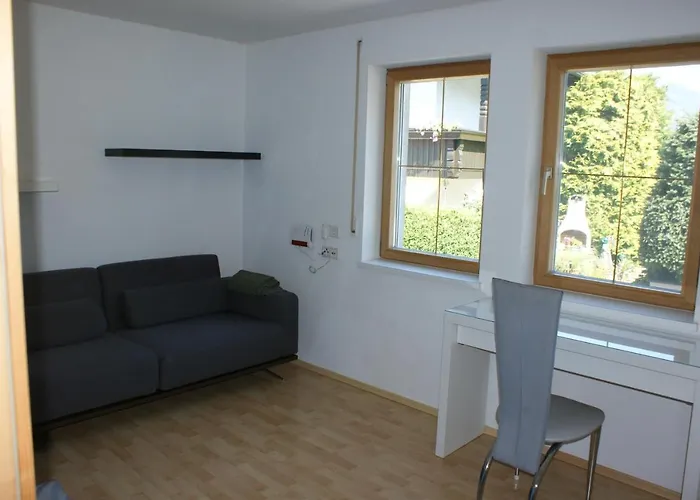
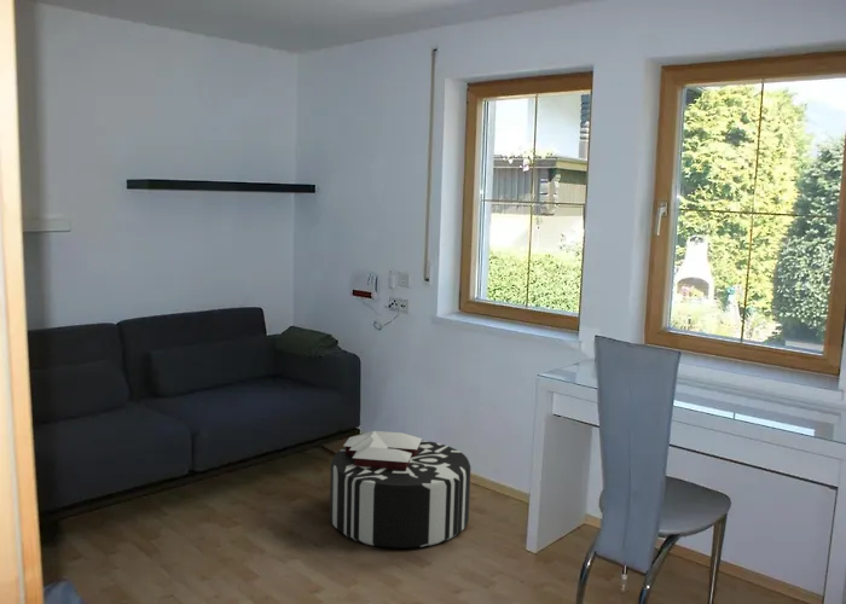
+ pouf (400, 489)
+ books (379, 446)
